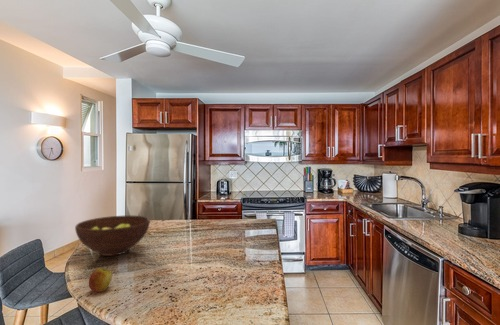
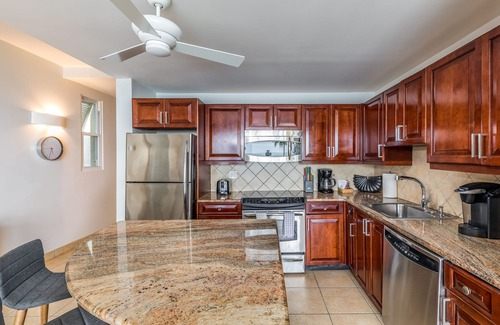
- apple (100, 279)
- fruit bowl (114, 237)
